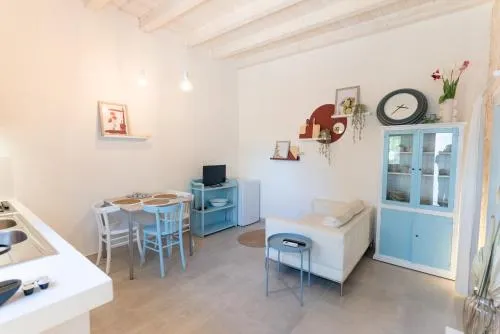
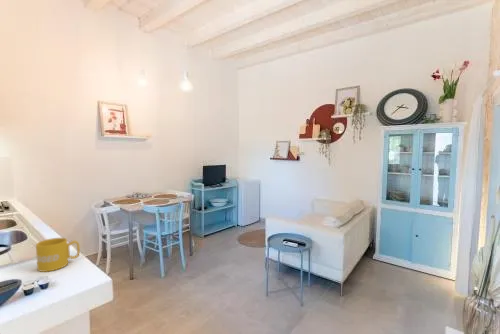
+ mug (58, 252)
